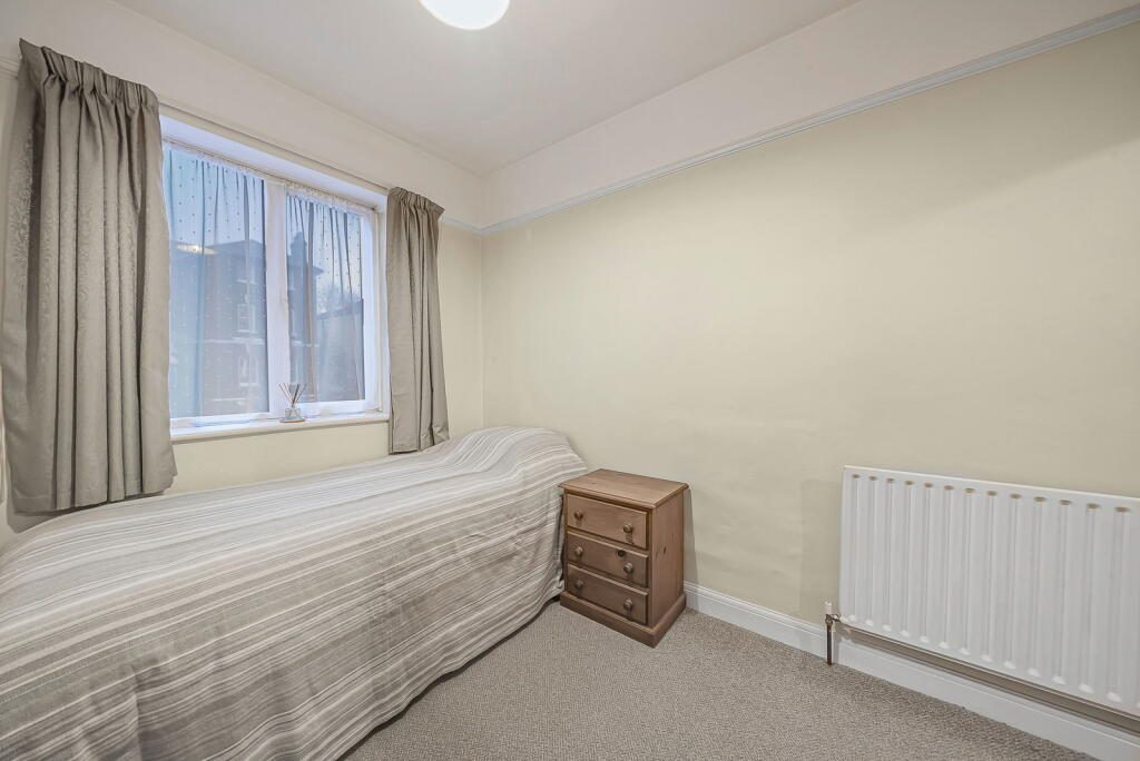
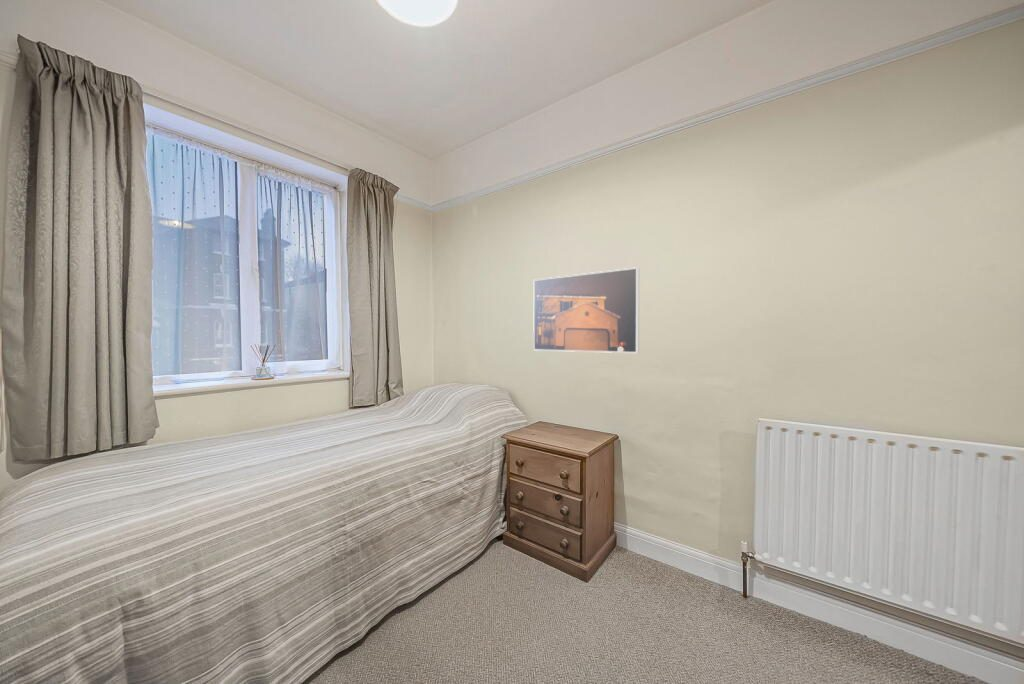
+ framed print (581, 313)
